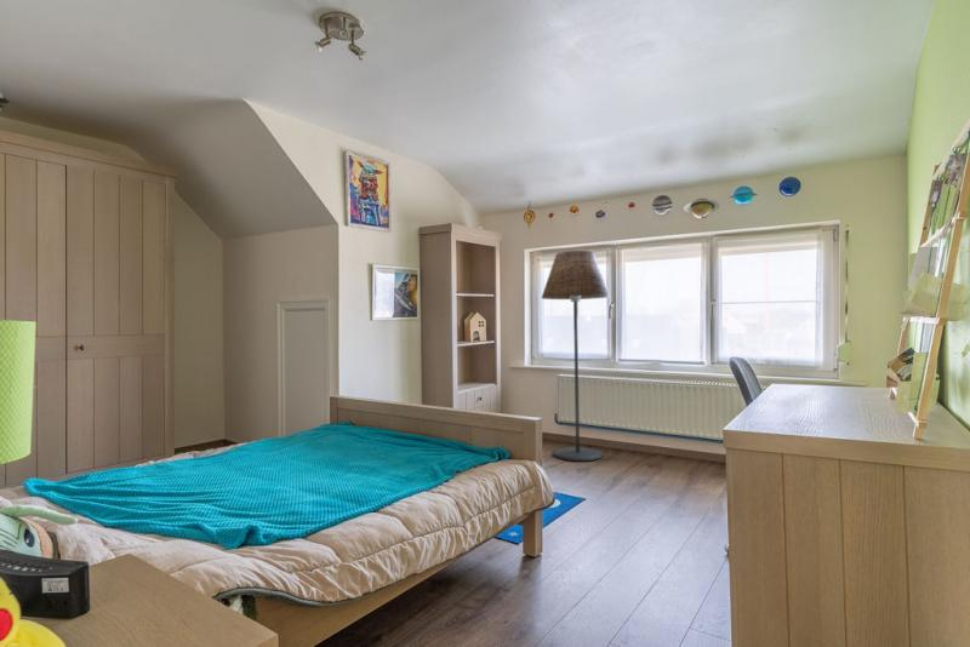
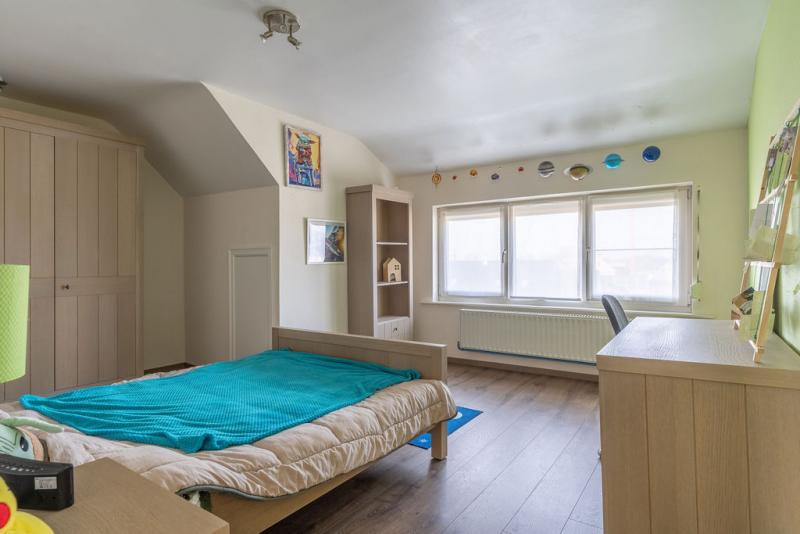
- floor lamp (576, 354)
